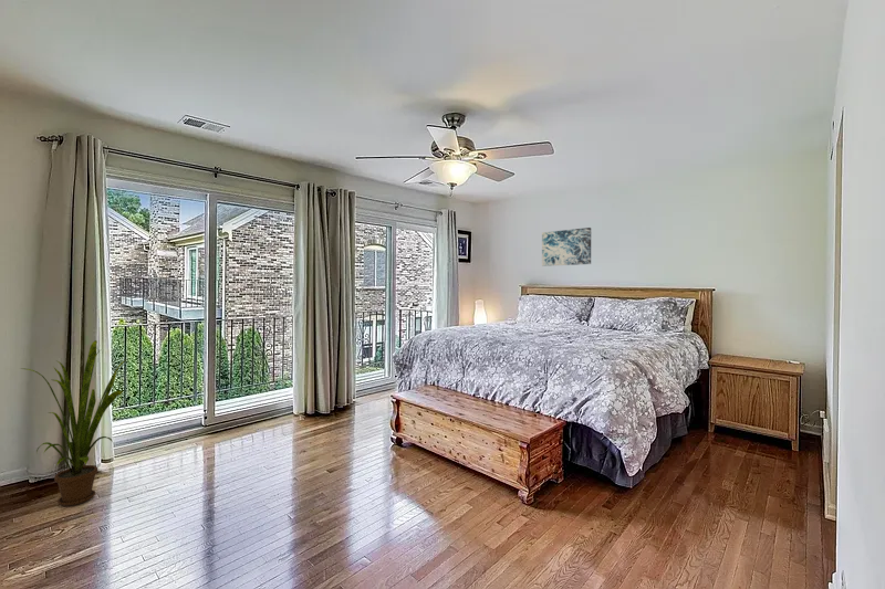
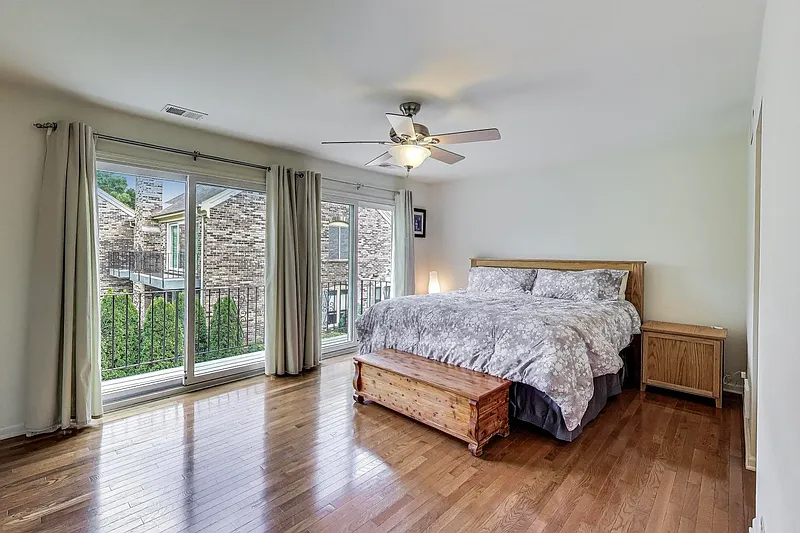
- wall art (565, 248)
- house plant (75, 421)
